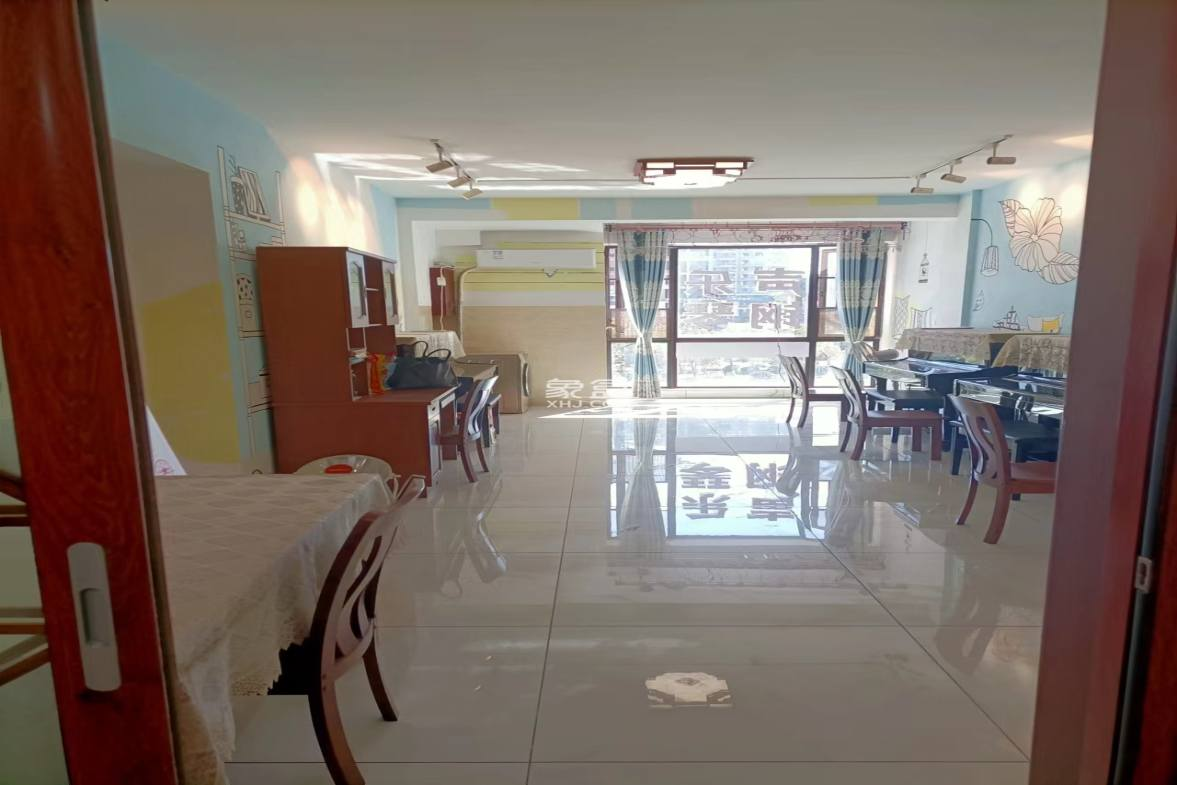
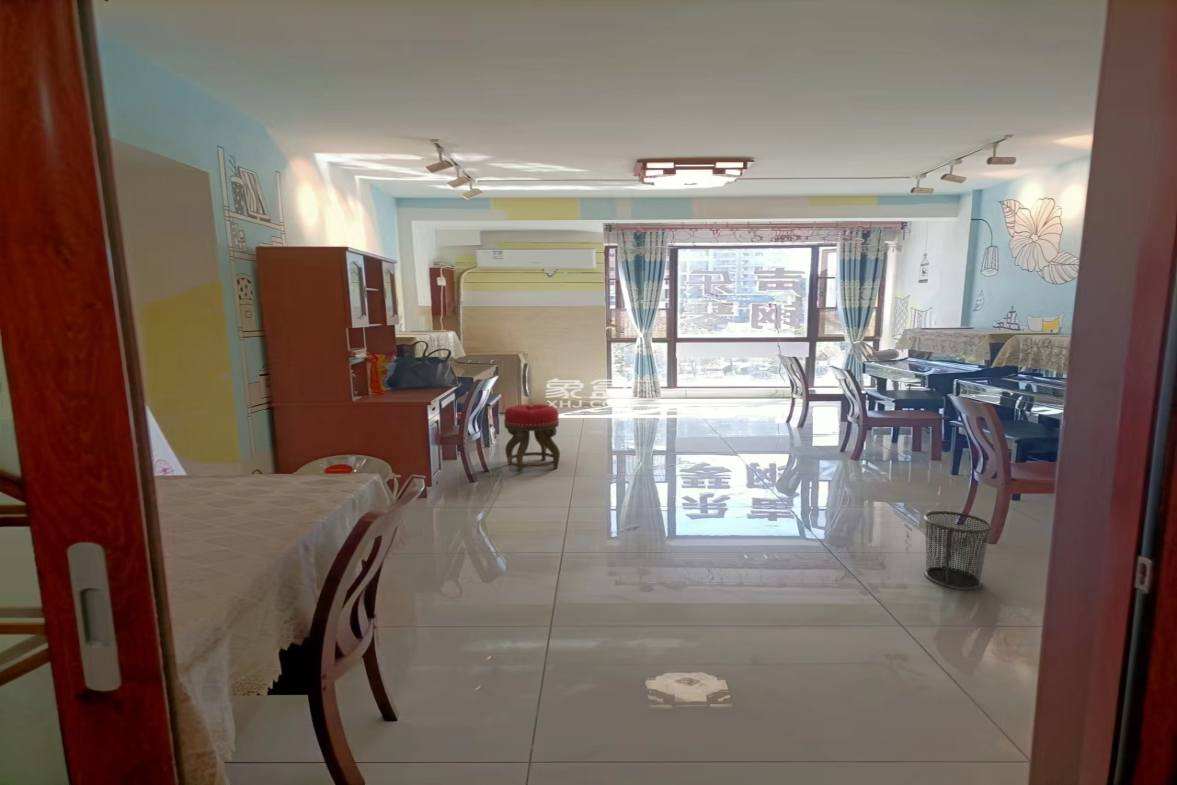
+ stool (529, 436)
+ waste bin (954, 549)
